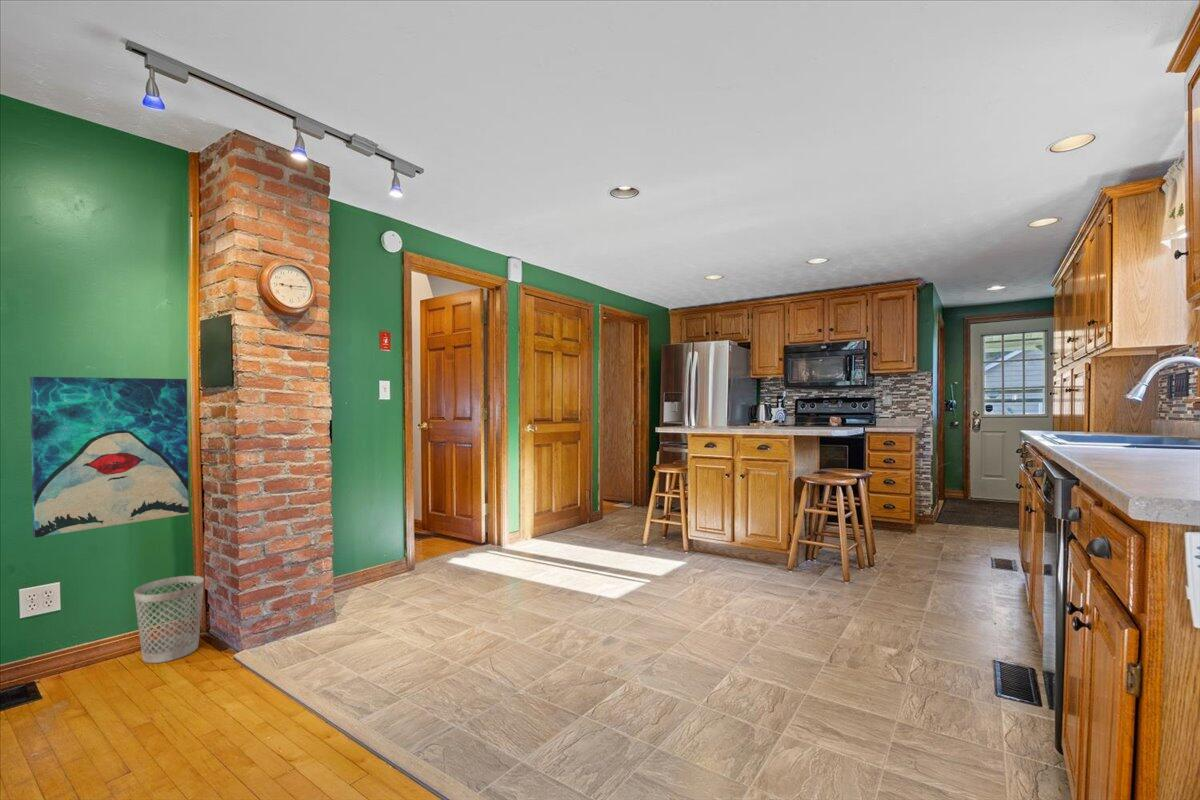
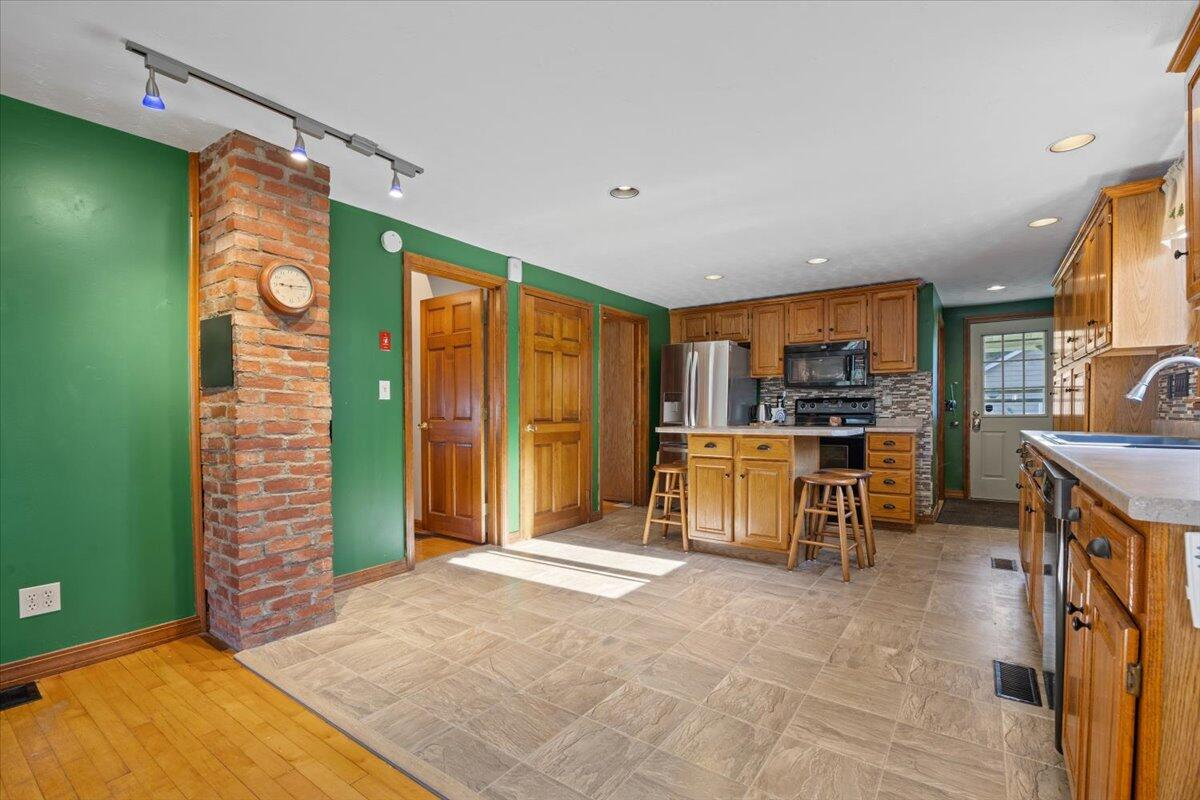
- wastebasket (170, 618)
- wall art (116, 451)
